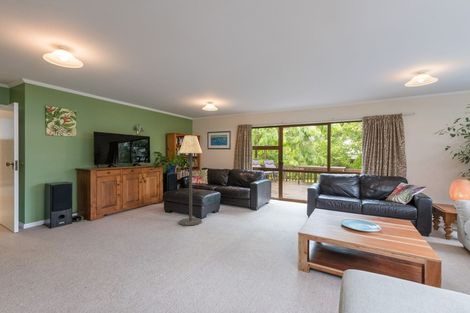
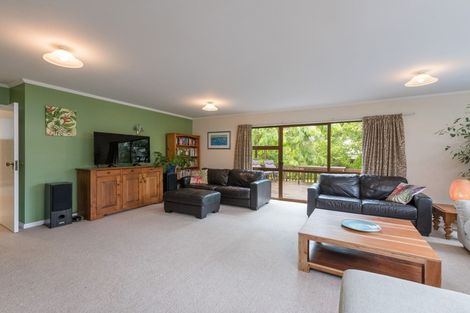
- floor lamp (190, 179)
